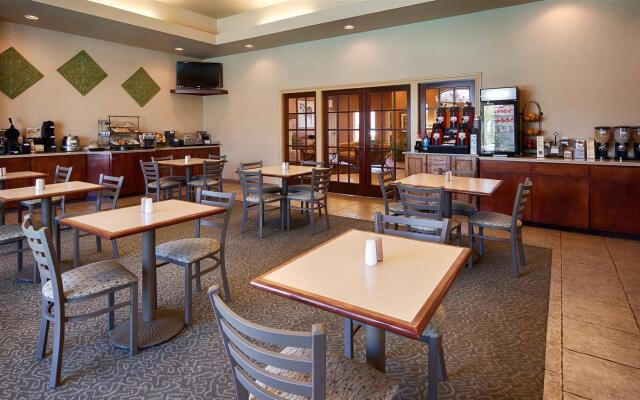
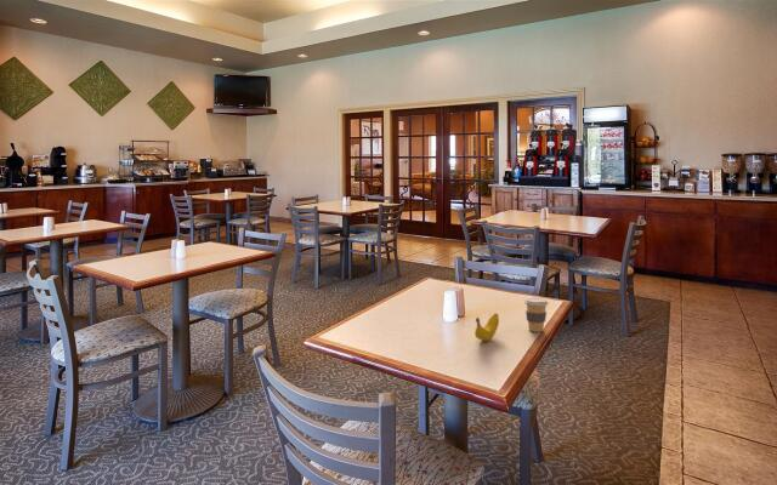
+ banana (486, 325)
+ coffee cup (535, 314)
